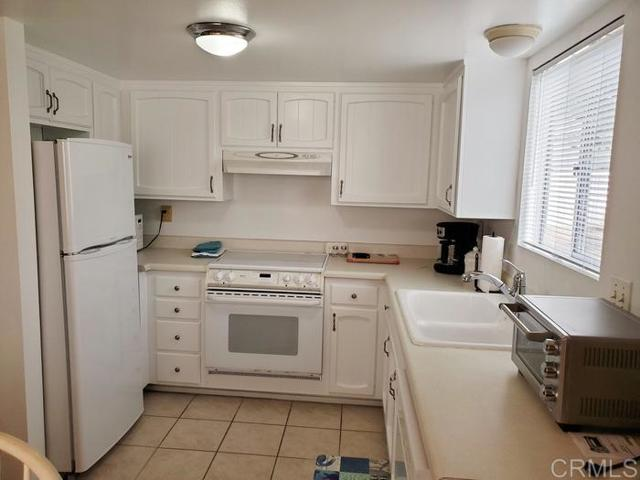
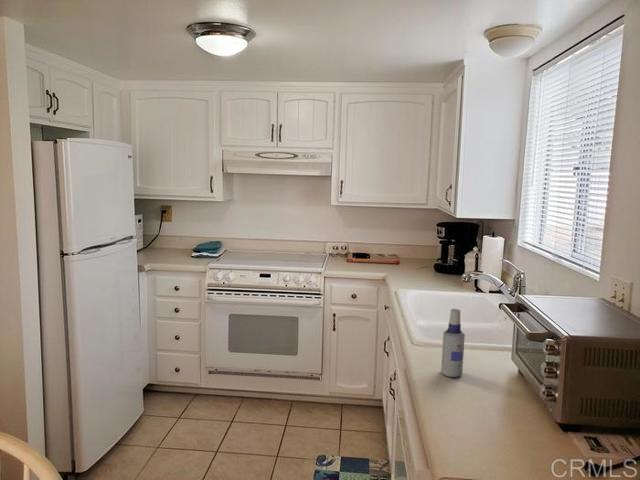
+ spray bottle (453, 341)
